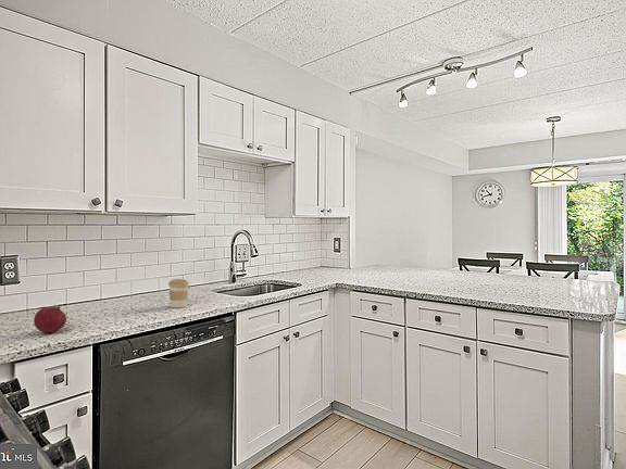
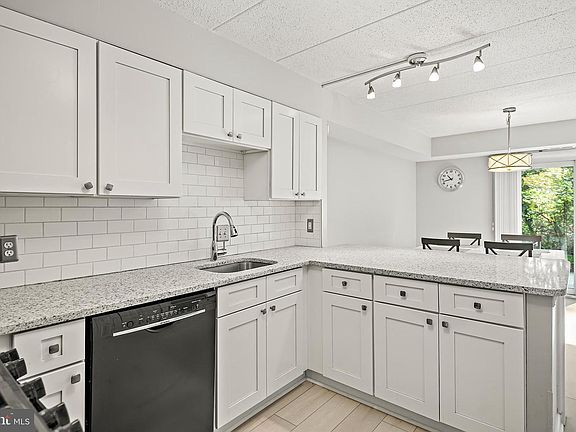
- fruit (50, 318)
- coffee cup (178, 292)
